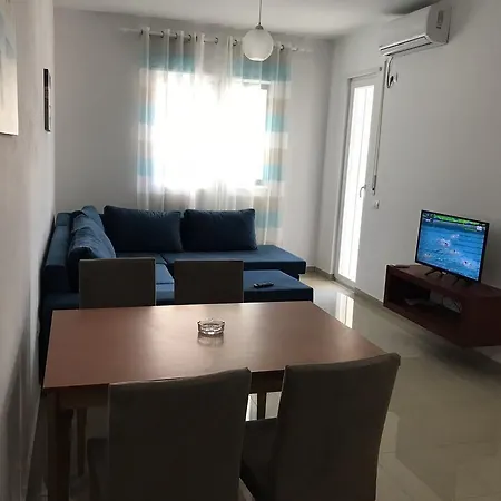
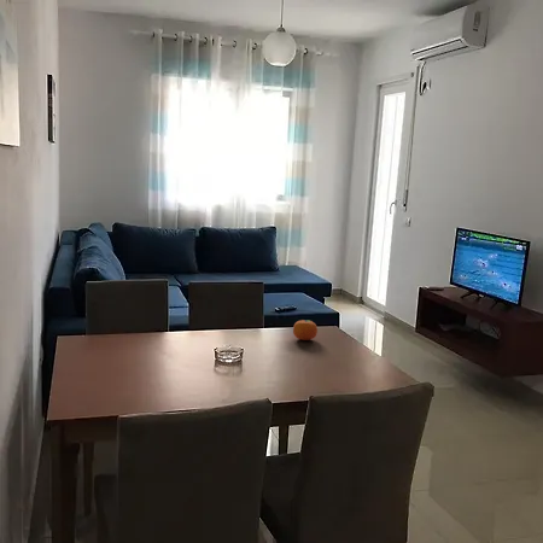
+ fruit (305, 329)
